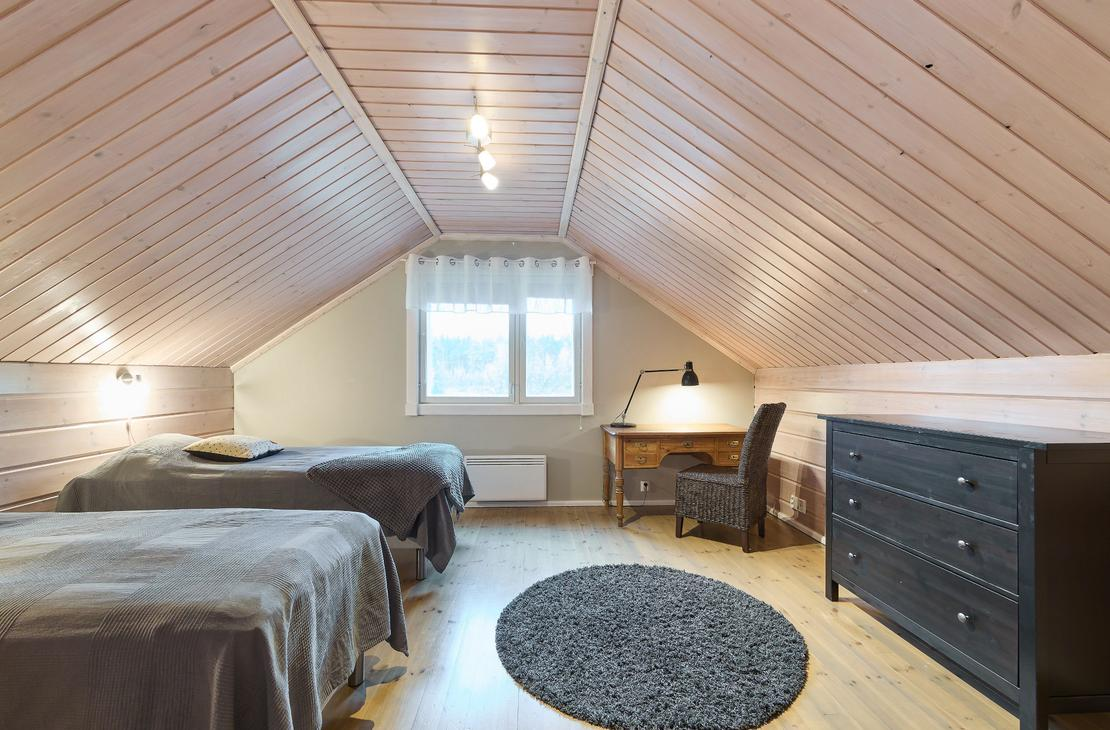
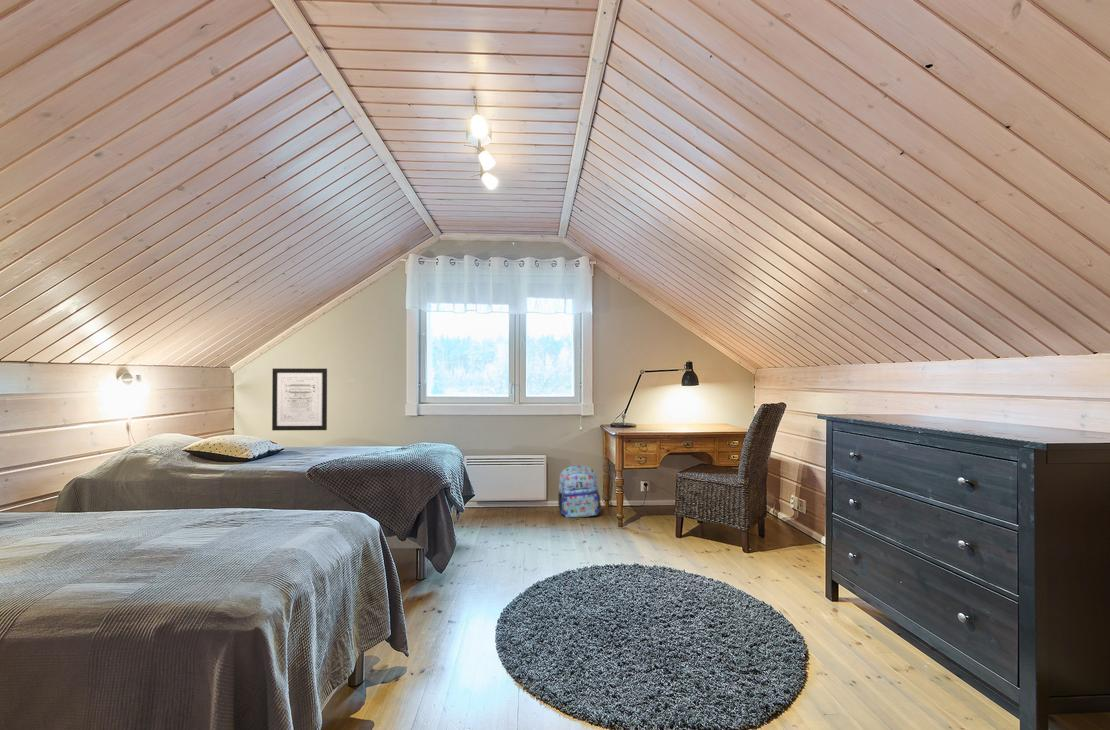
+ backpack (579, 490)
+ wall art (299, 399)
